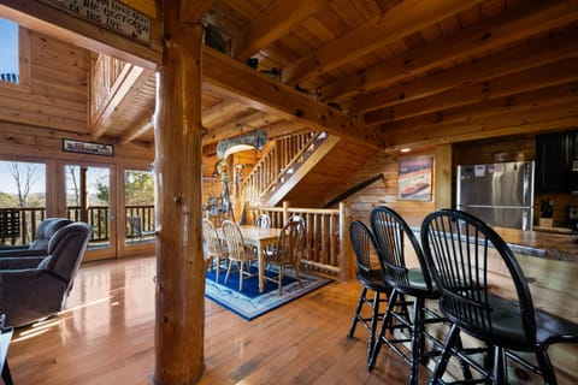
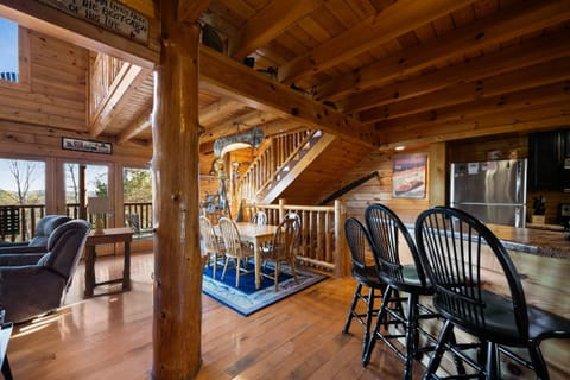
+ side table (96, 255)
+ lamp (99, 215)
